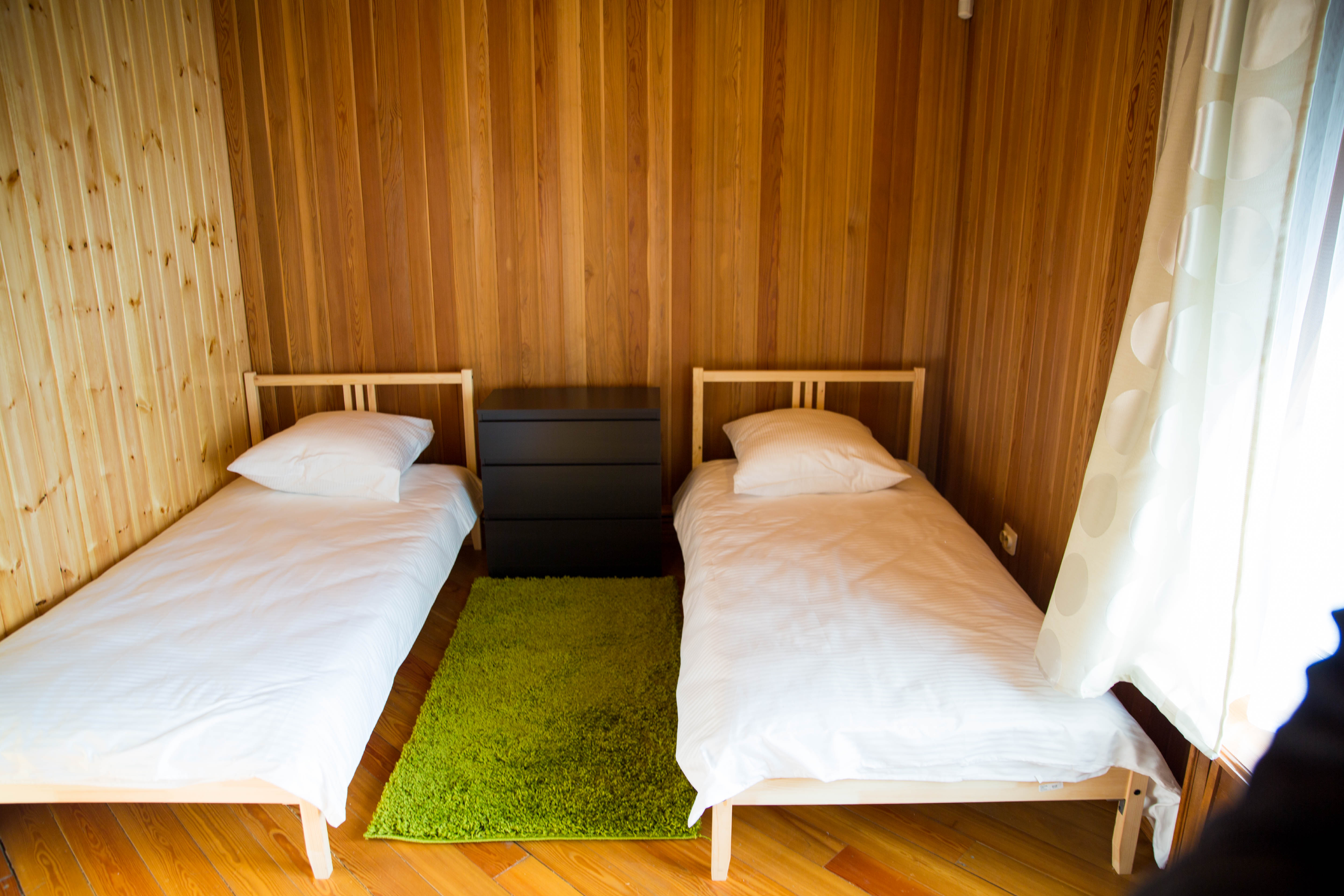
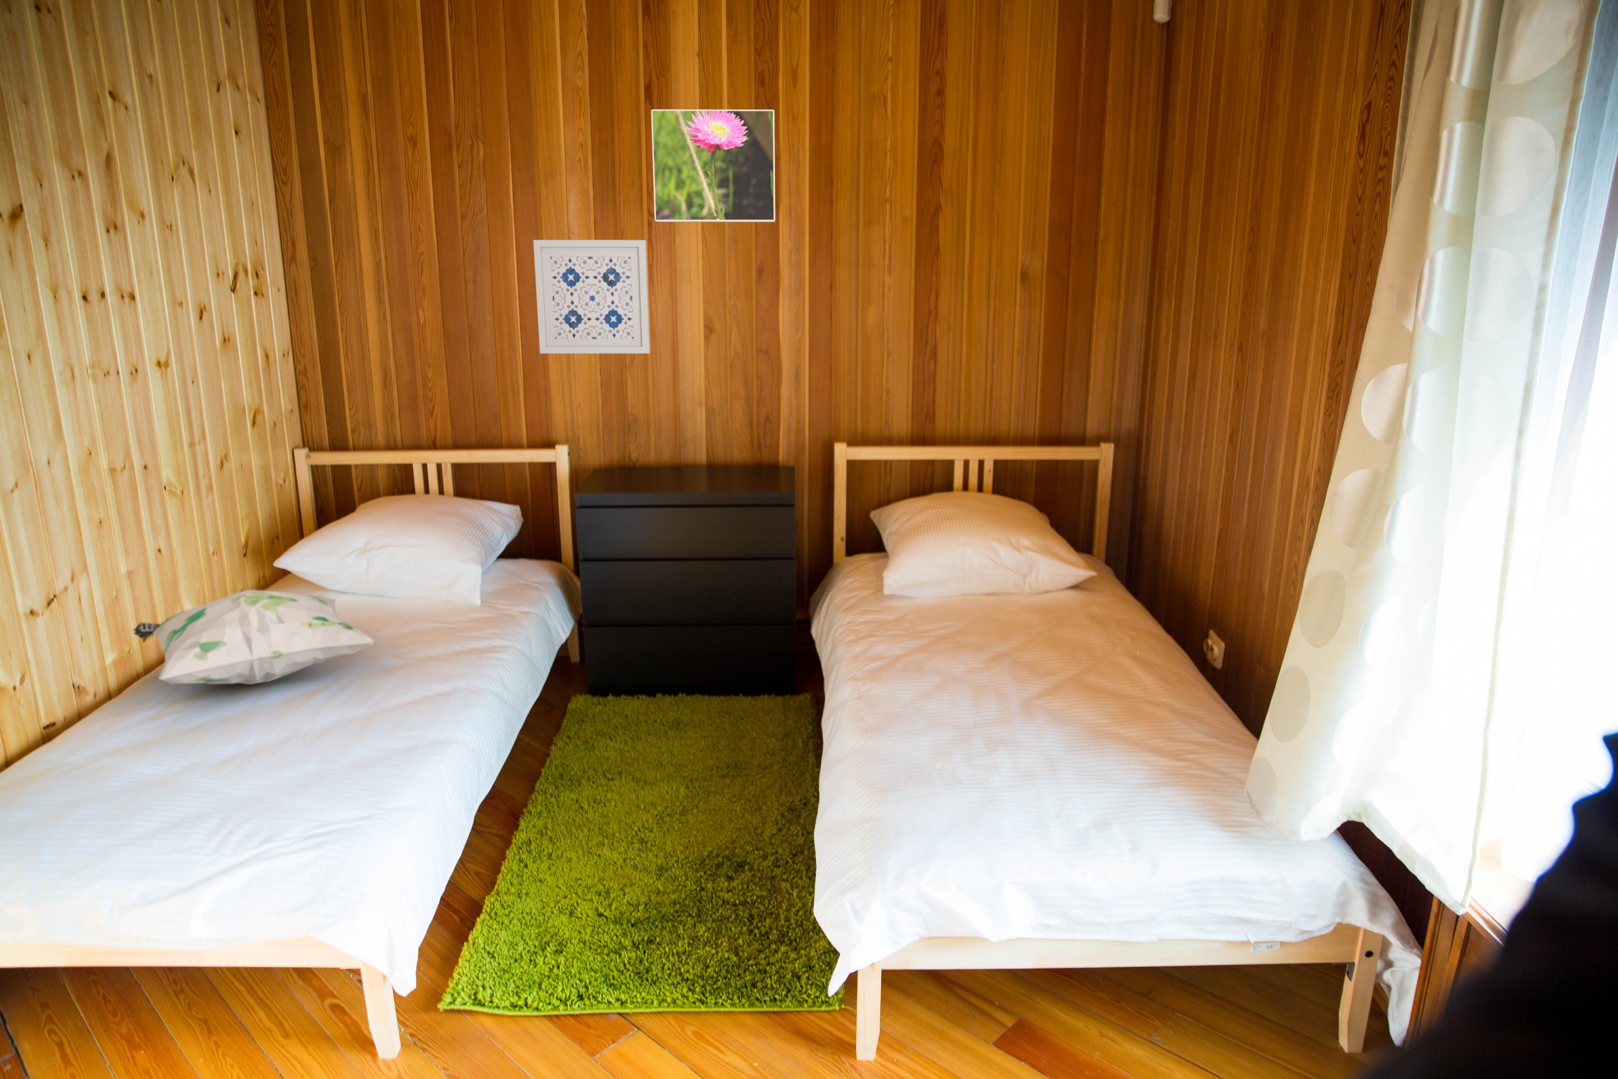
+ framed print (714, 166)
+ decorative pillow (252, 635)
+ wall art (592, 297)
